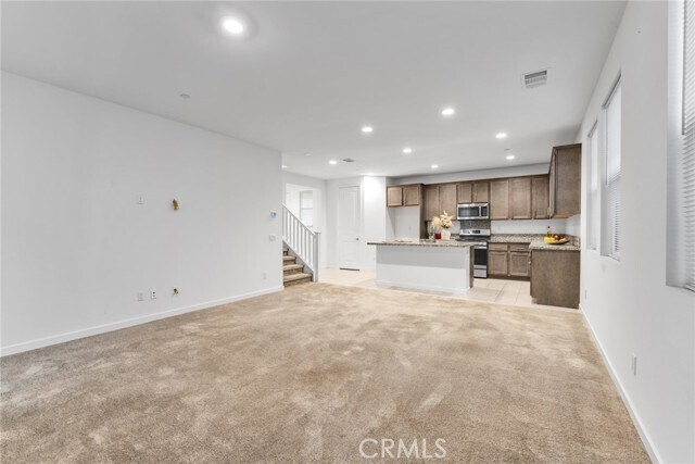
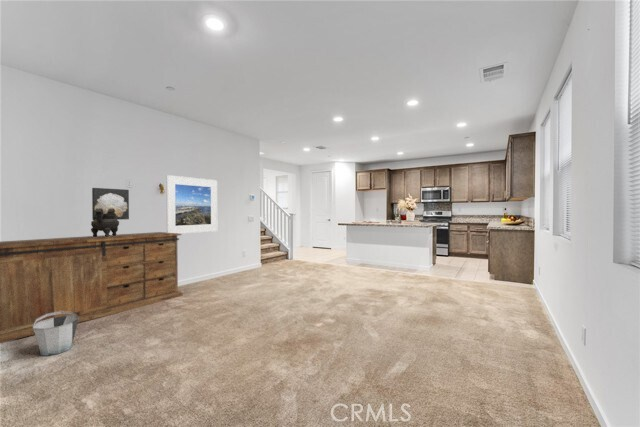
+ bucket (56, 333)
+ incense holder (105, 222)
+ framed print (193, 205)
+ wall art (111, 204)
+ sideboard (97, 274)
